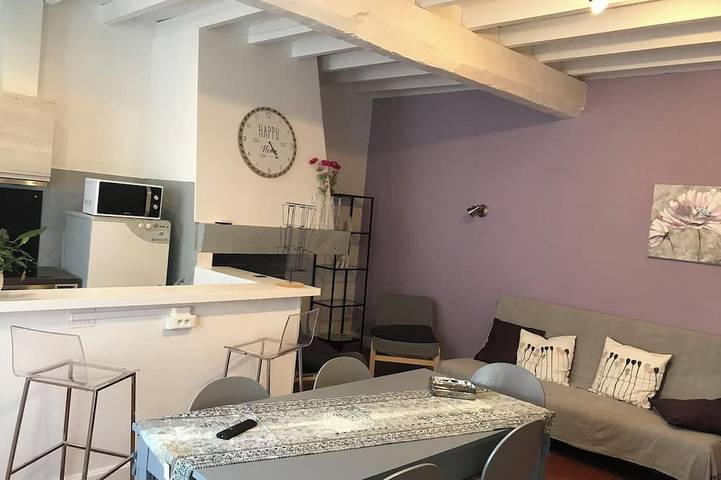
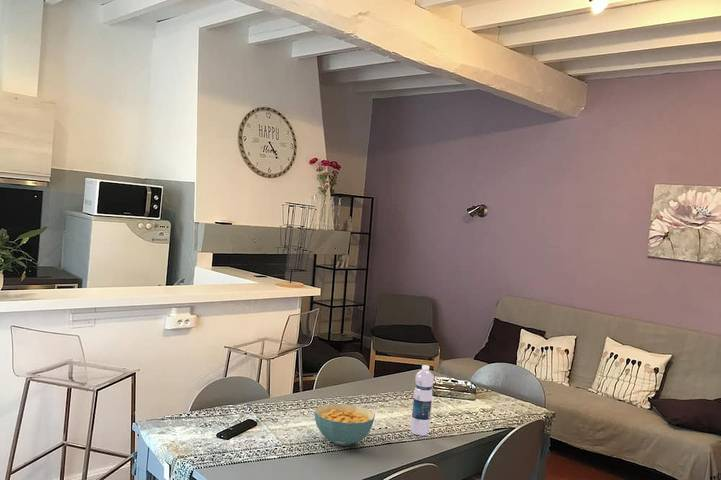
+ water bottle (422, 399)
+ cereal bowl (343, 427)
